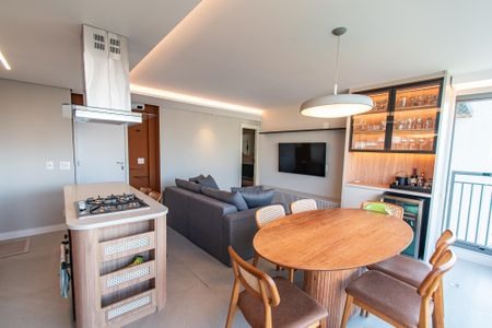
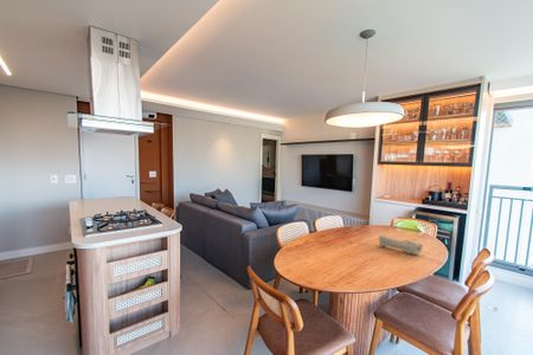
+ candle (399, 244)
